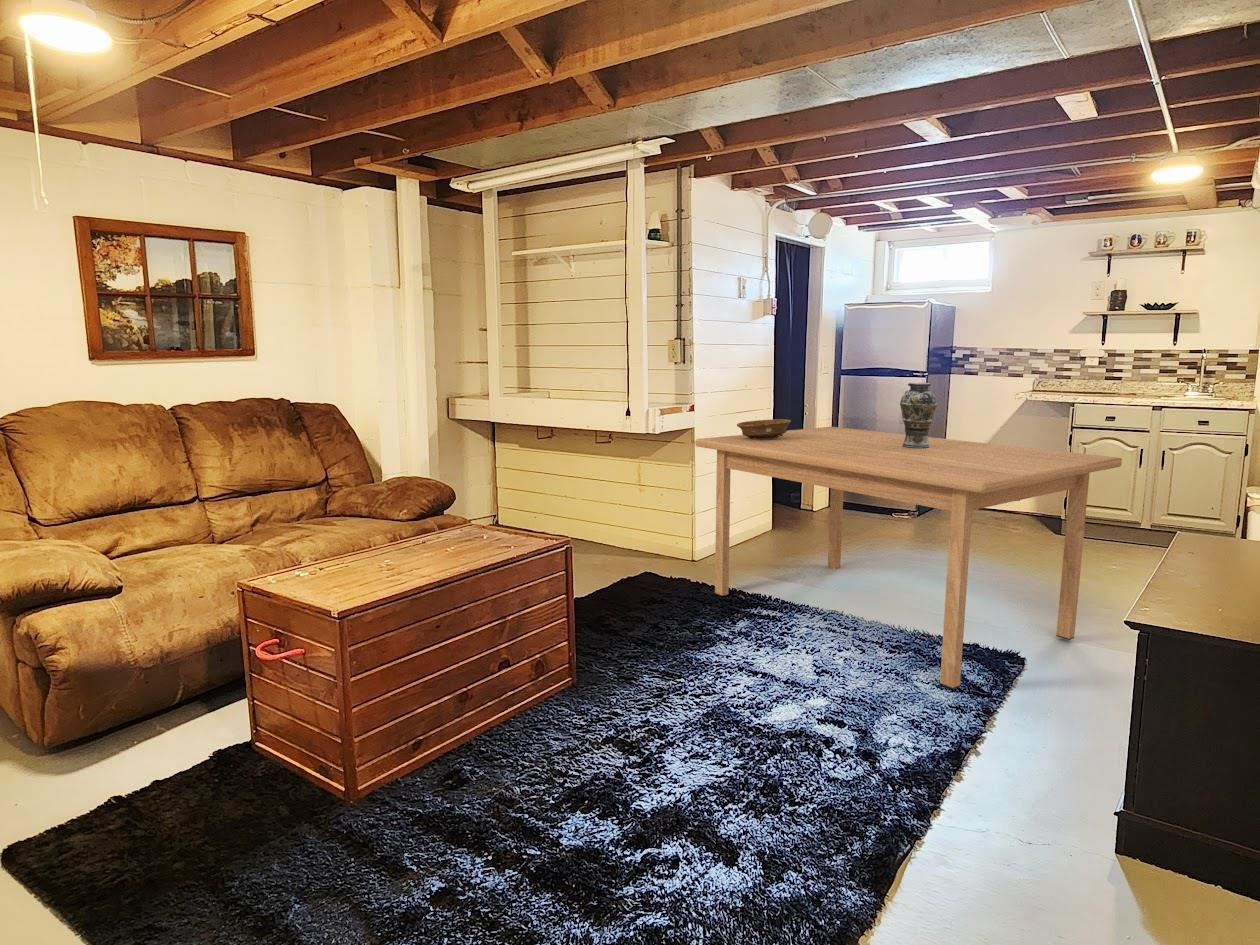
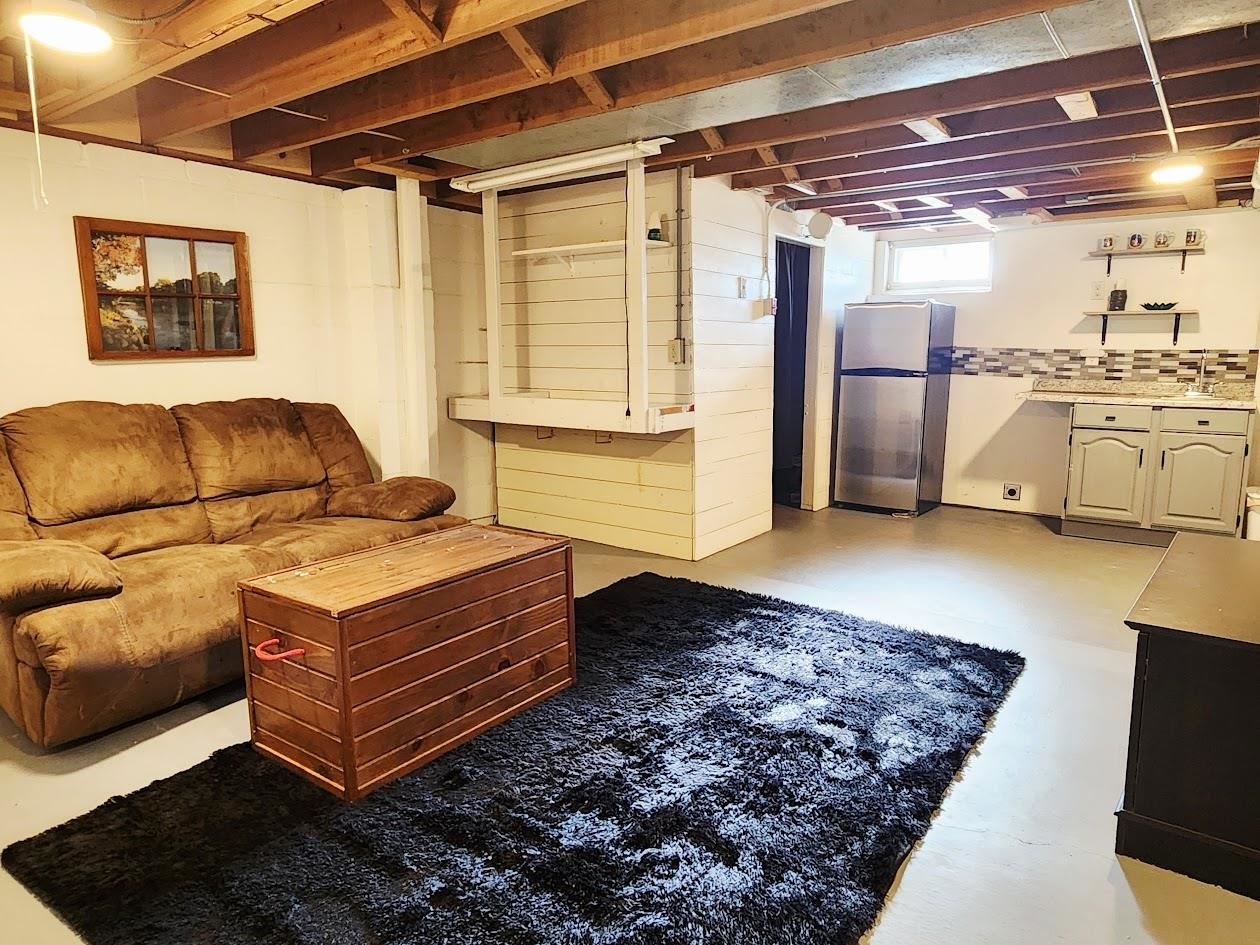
- vase (917, 414)
- table (891, 499)
- decorative bowl (763, 428)
